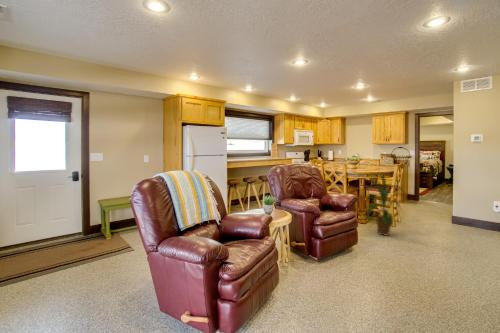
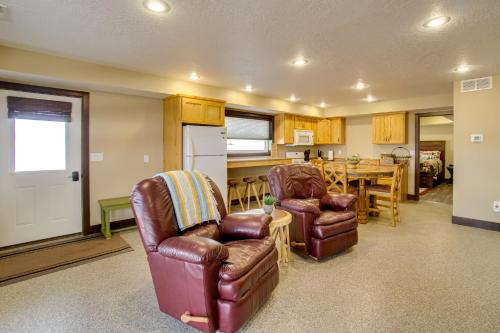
- house plant (381, 205)
